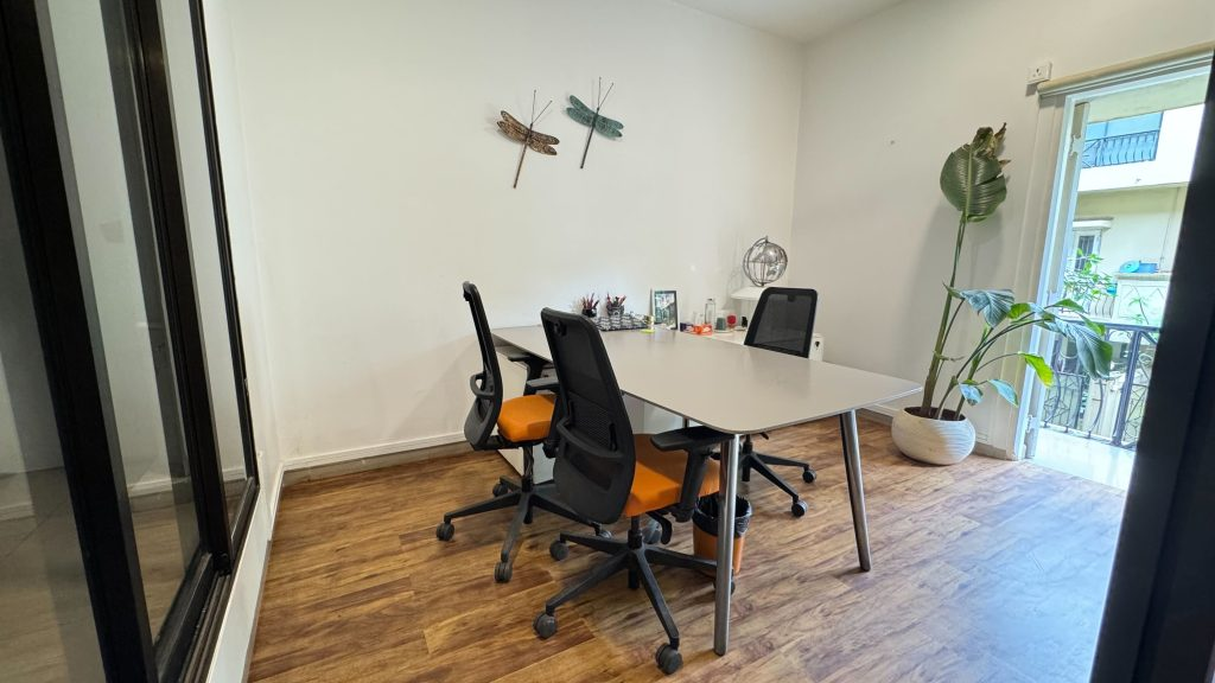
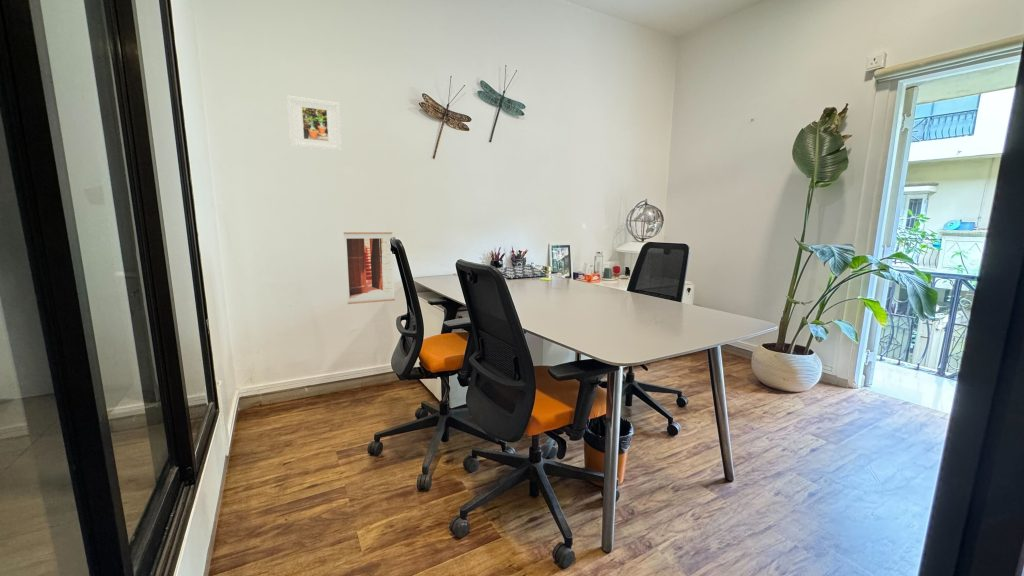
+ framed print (315, 124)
+ wall art (370, 267)
